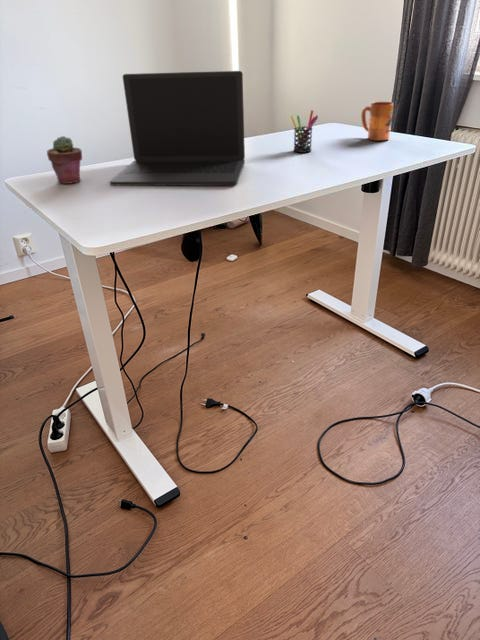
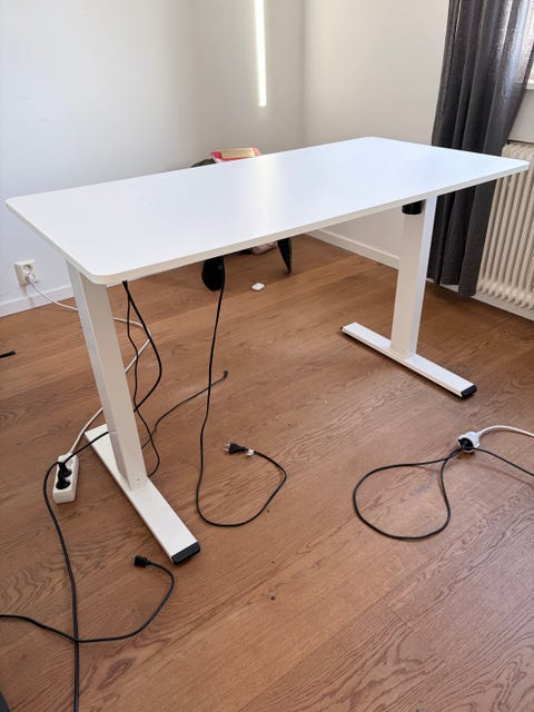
- pen holder (303, 130)
- mug (375, 120)
- potted succulent (65, 159)
- laptop (177, 127)
